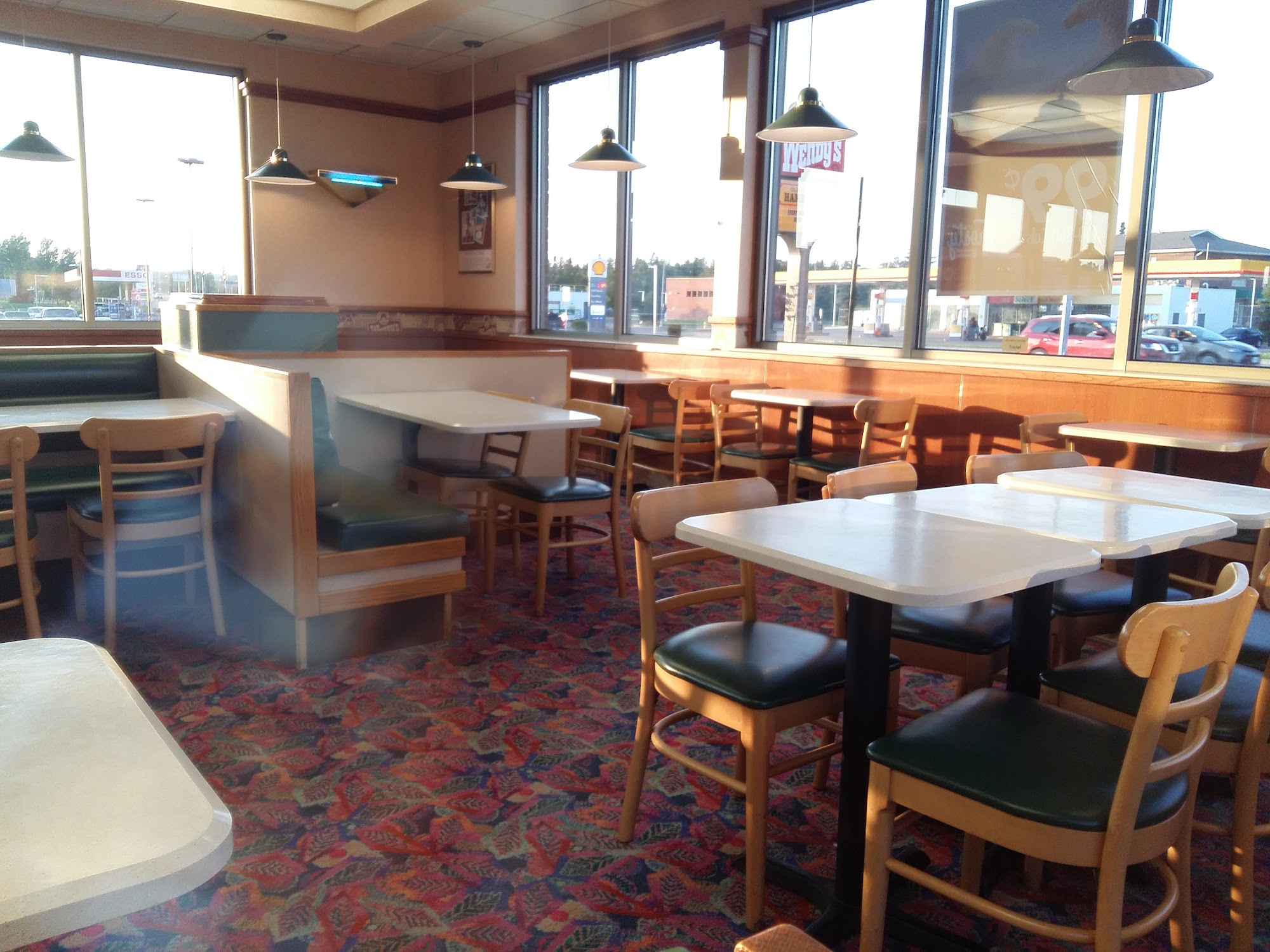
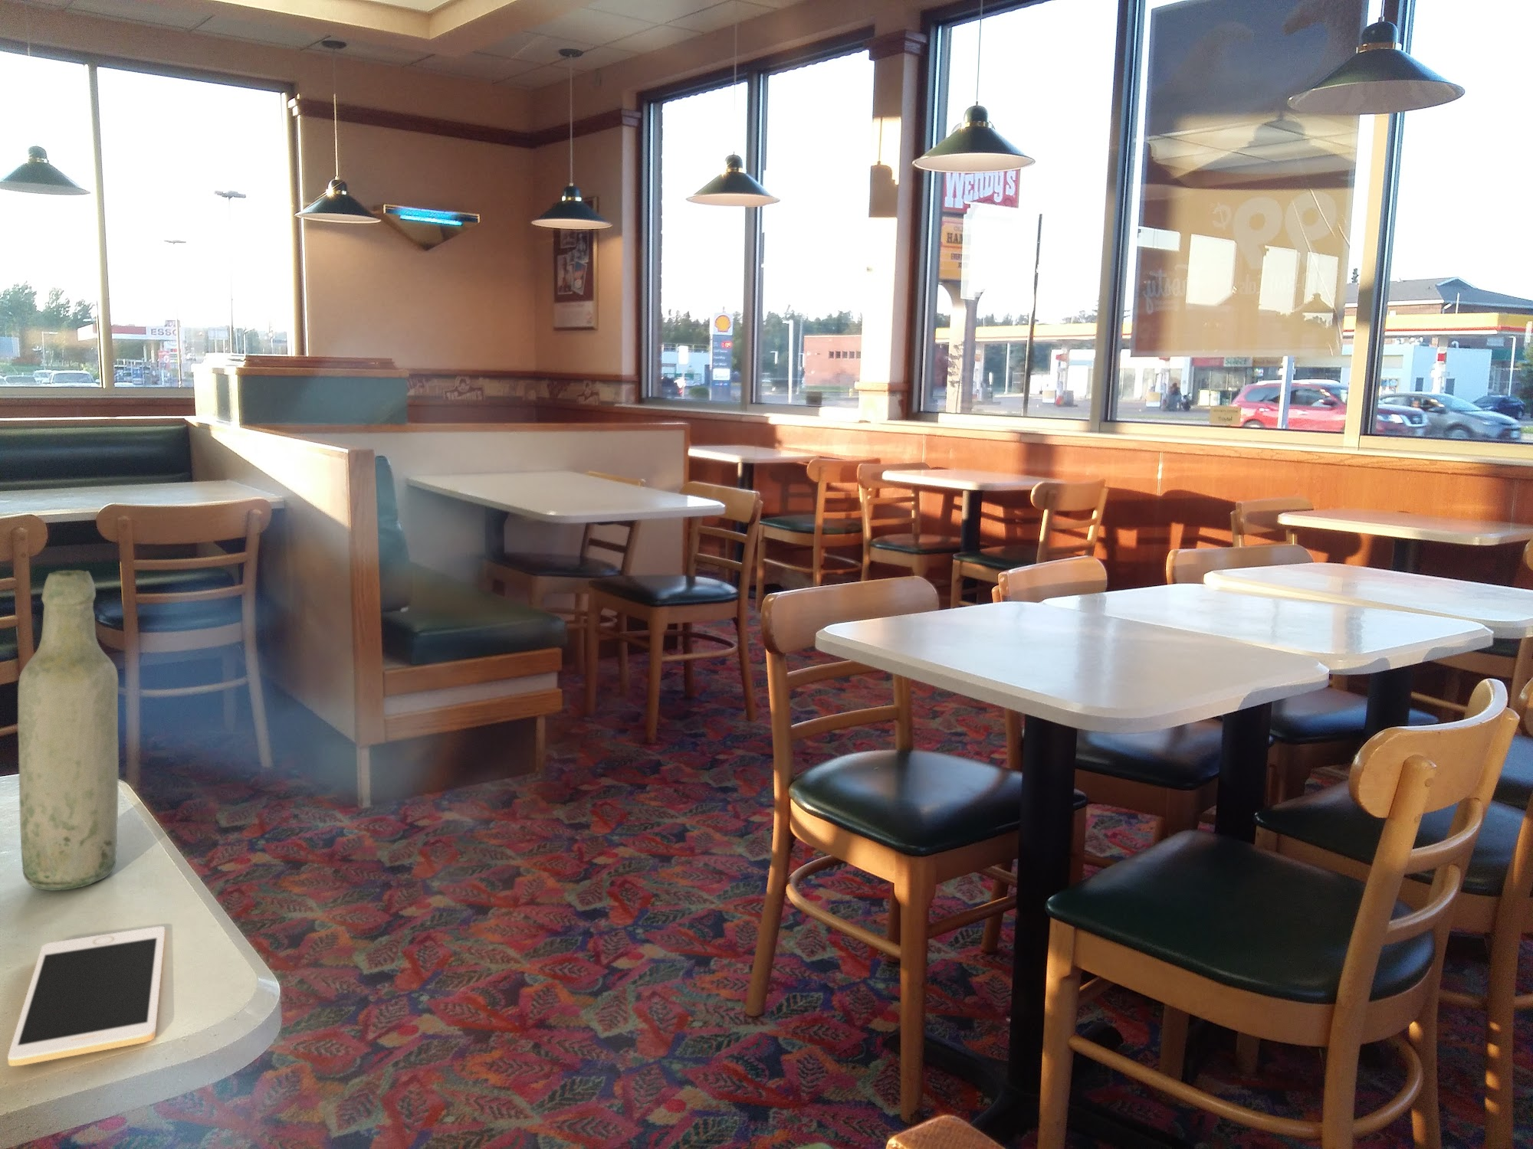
+ cell phone (94, 988)
+ bottle (66, 727)
